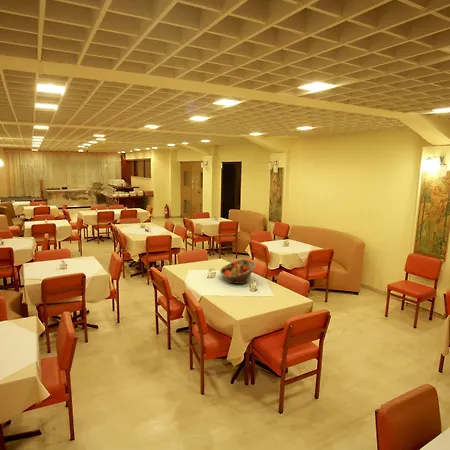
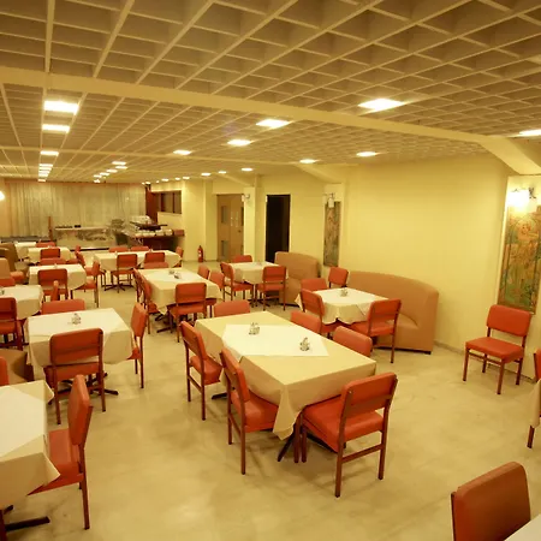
- fruit basket (237, 271)
